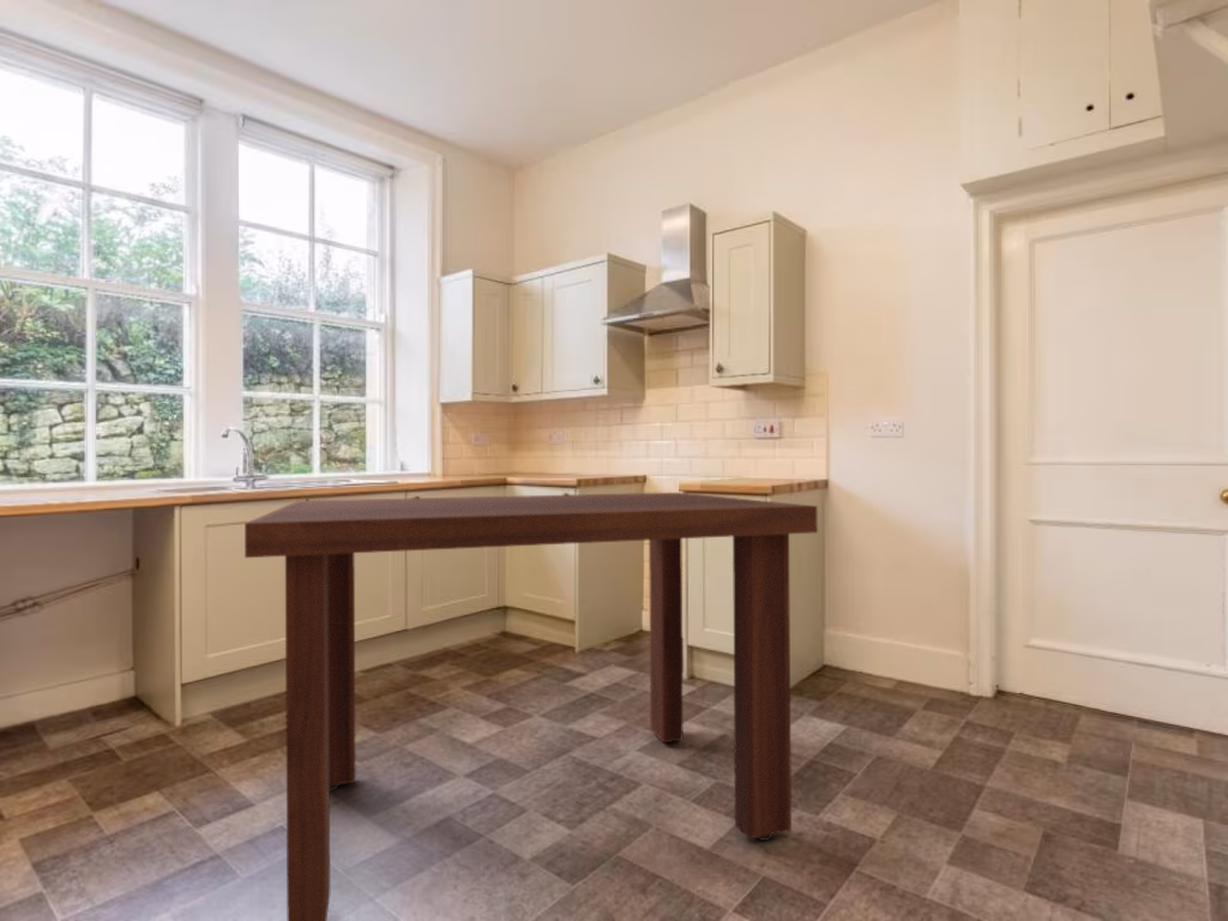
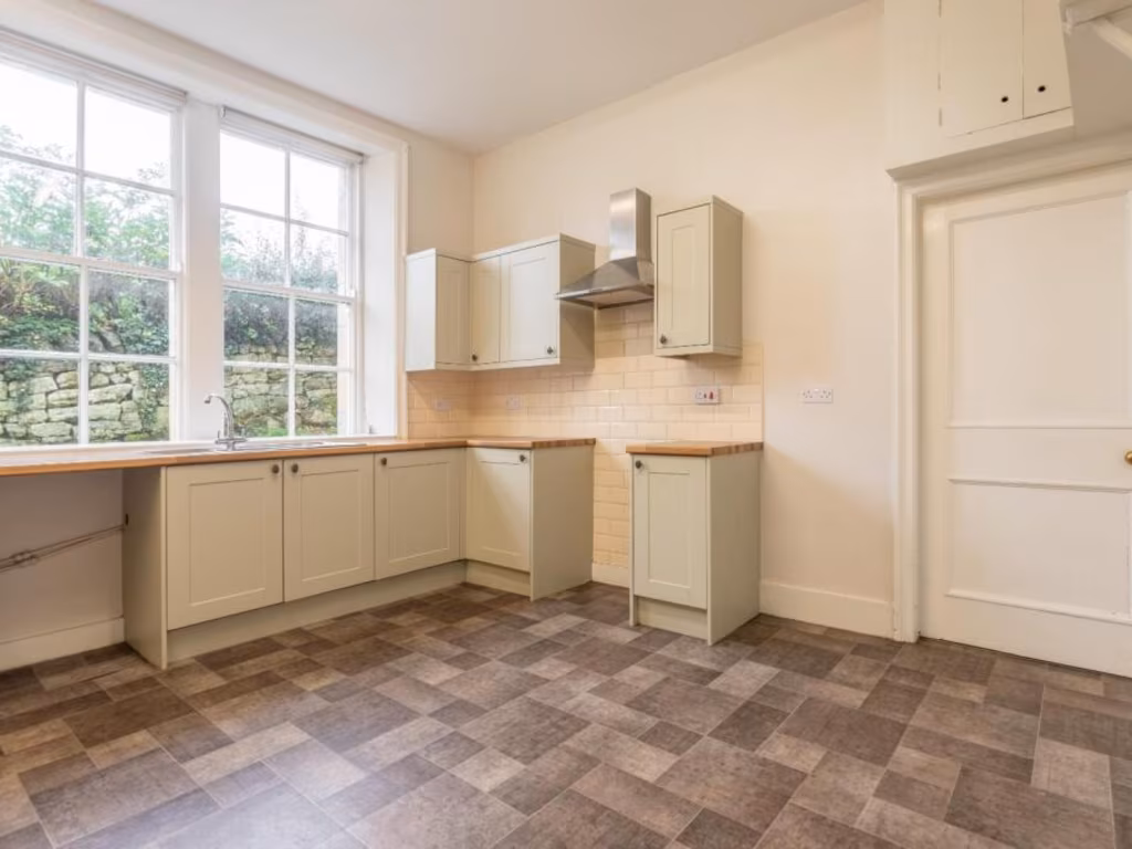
- dining table (530, 544)
